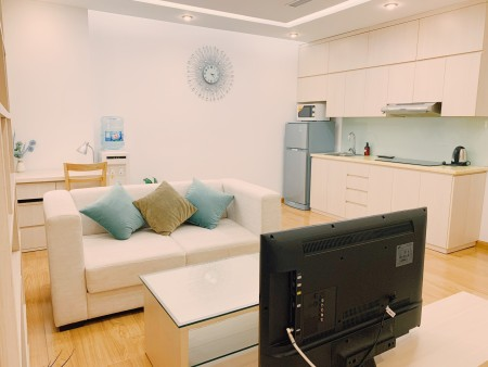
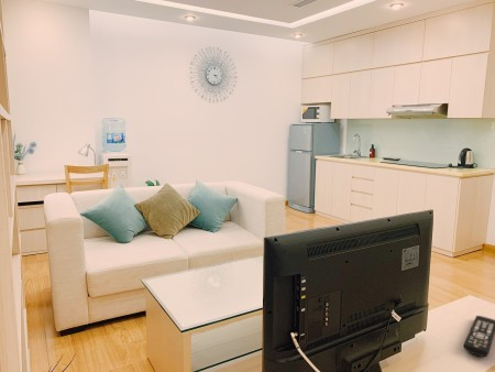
+ remote control (481, 335)
